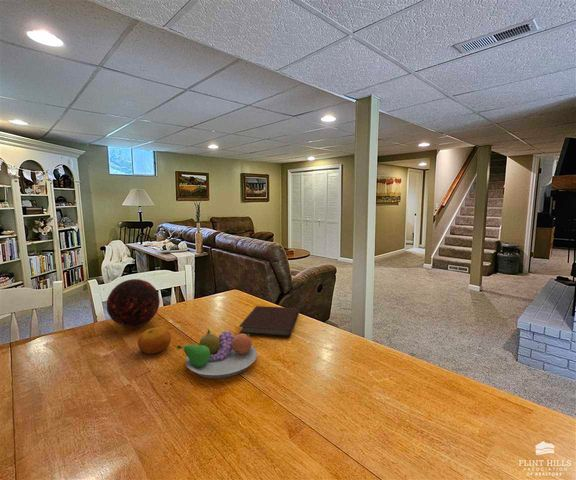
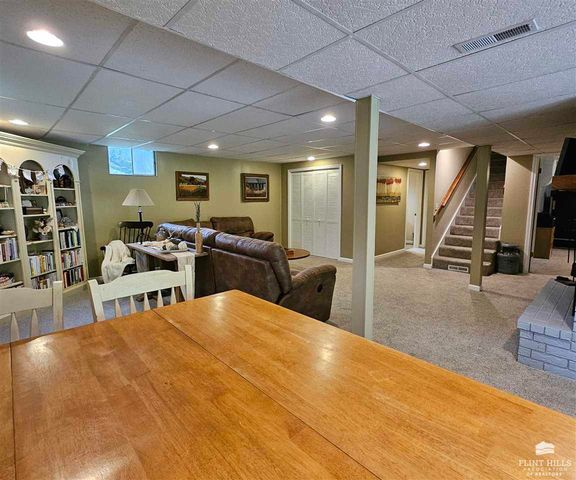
- decorative orb (134, 302)
- fruit bowl (219, 349)
- notebook (271, 320)
- fruit (154, 339)
